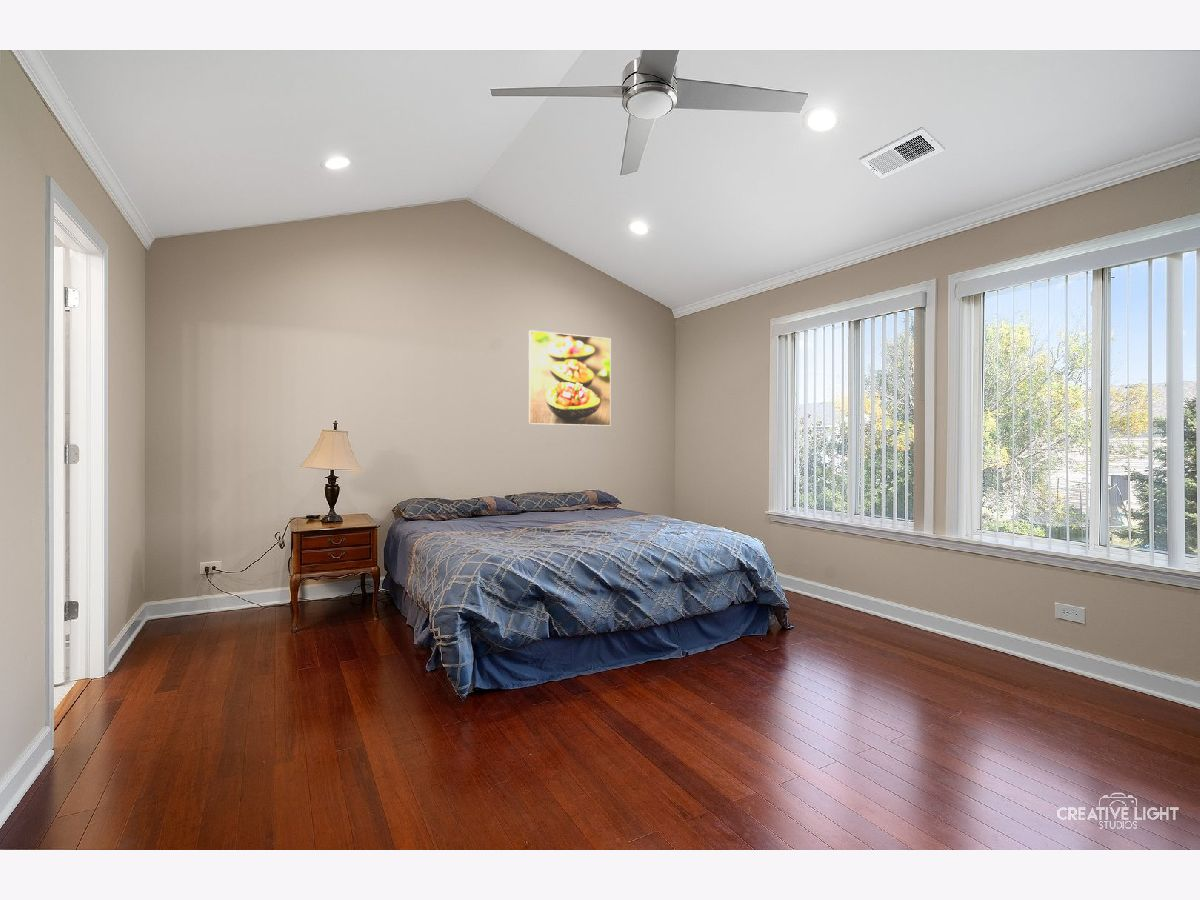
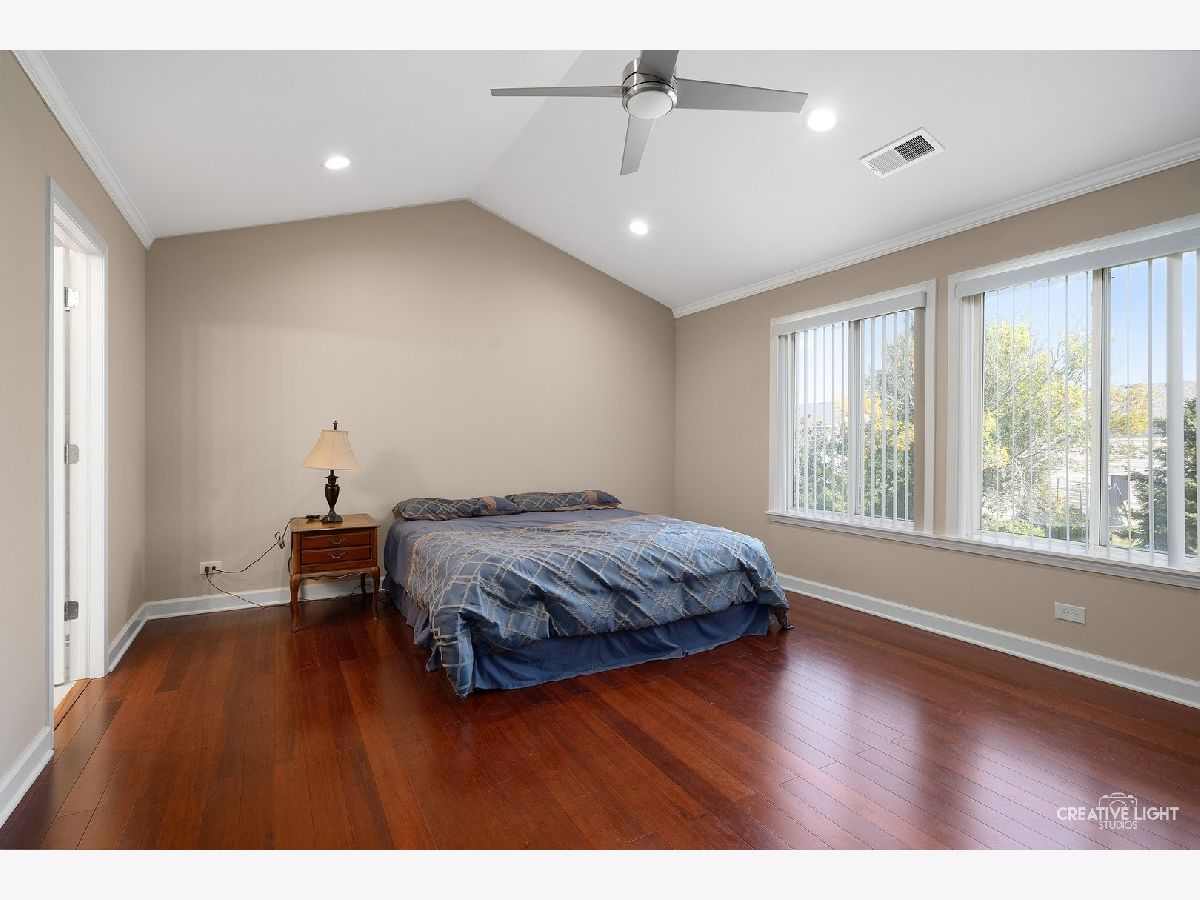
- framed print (570, 379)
